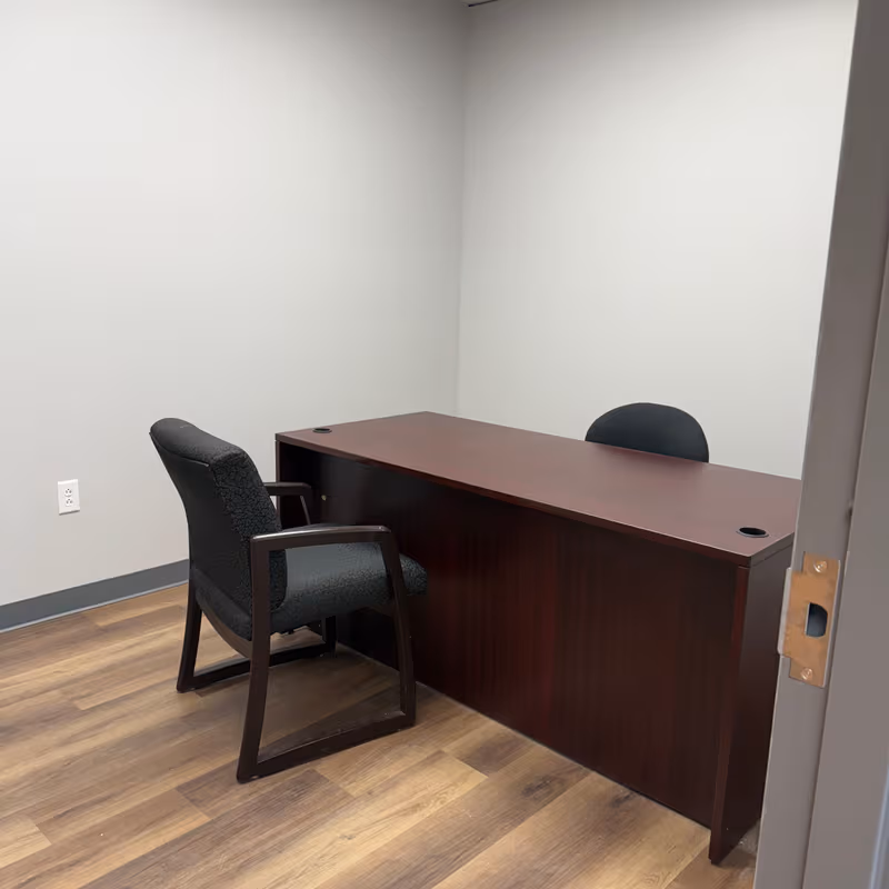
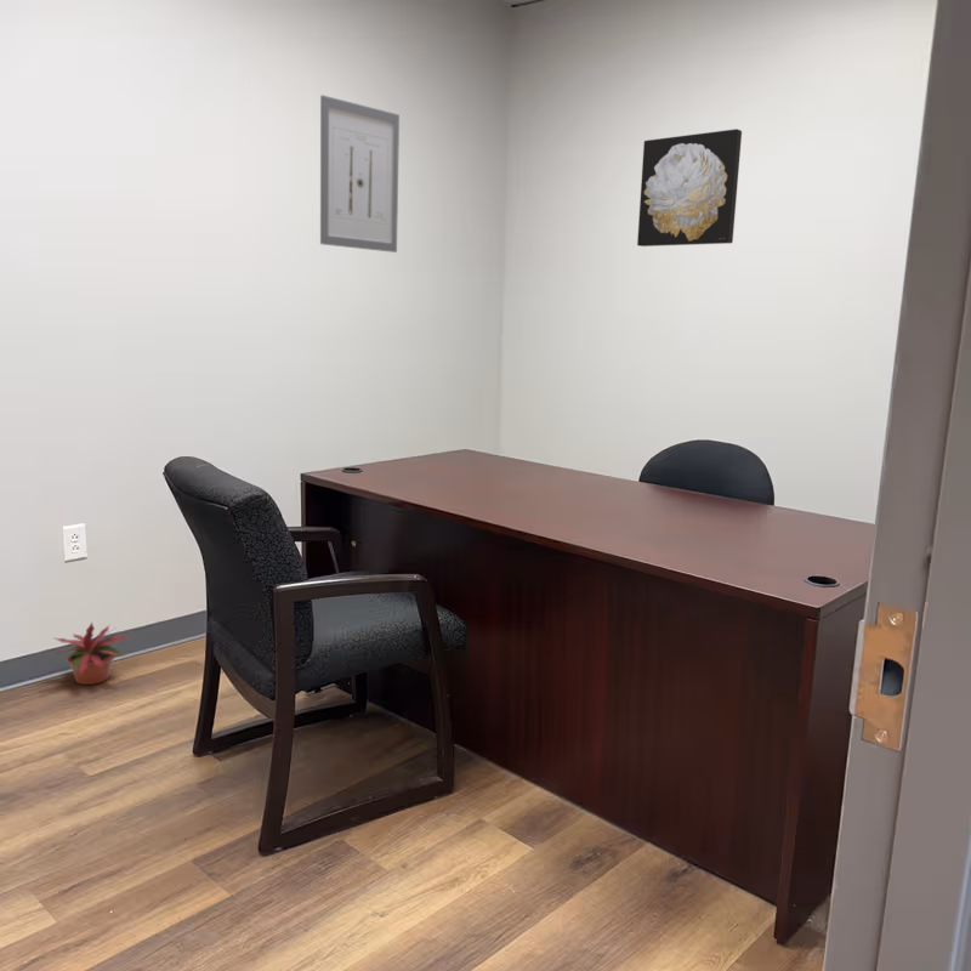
+ wall art (687, 191)
+ potted plant (91, 647)
+ wall art (360, 177)
